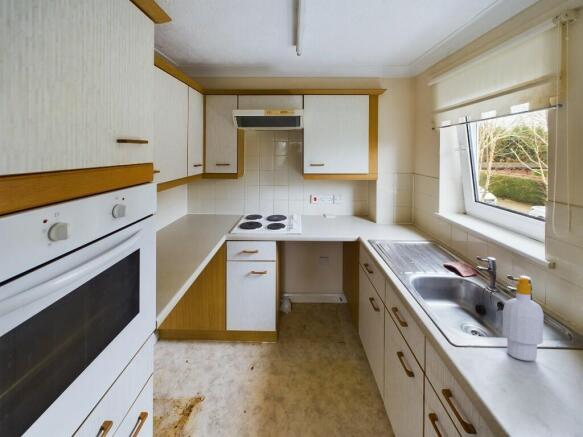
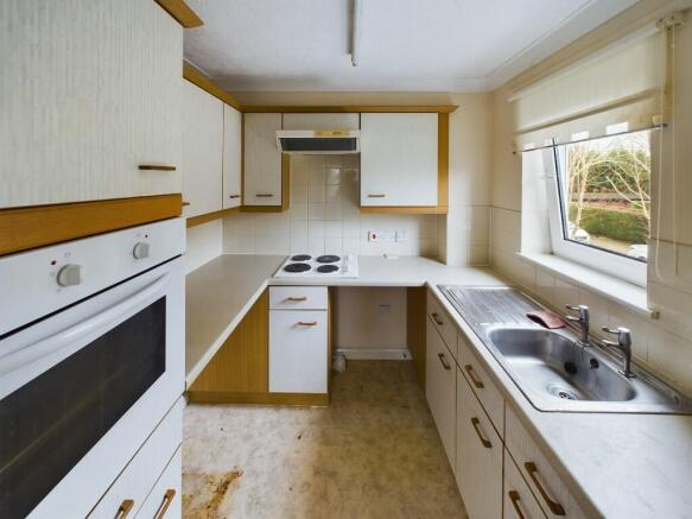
- soap bottle (522, 317)
